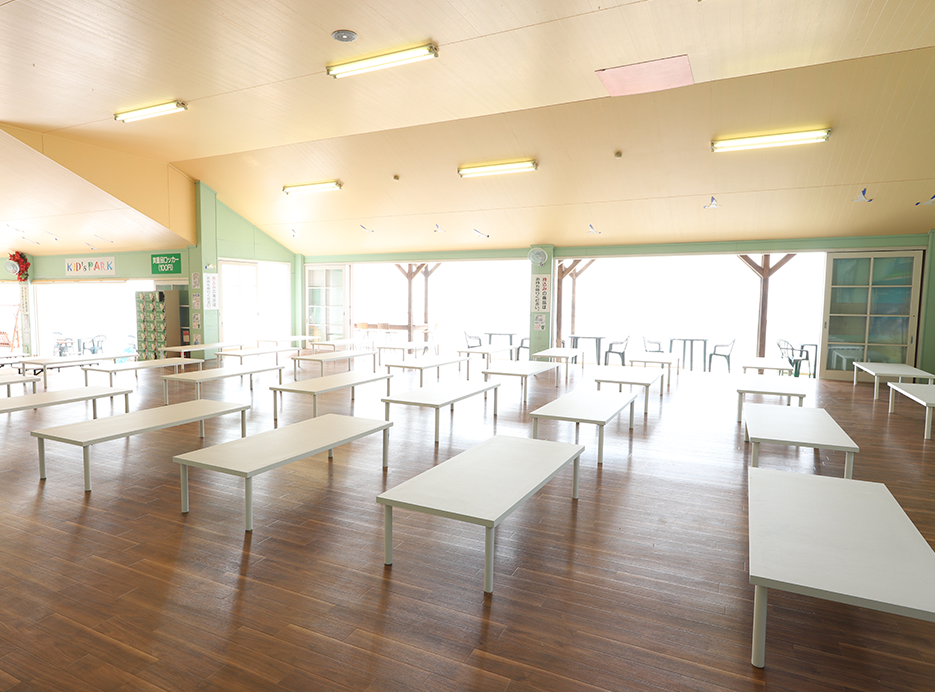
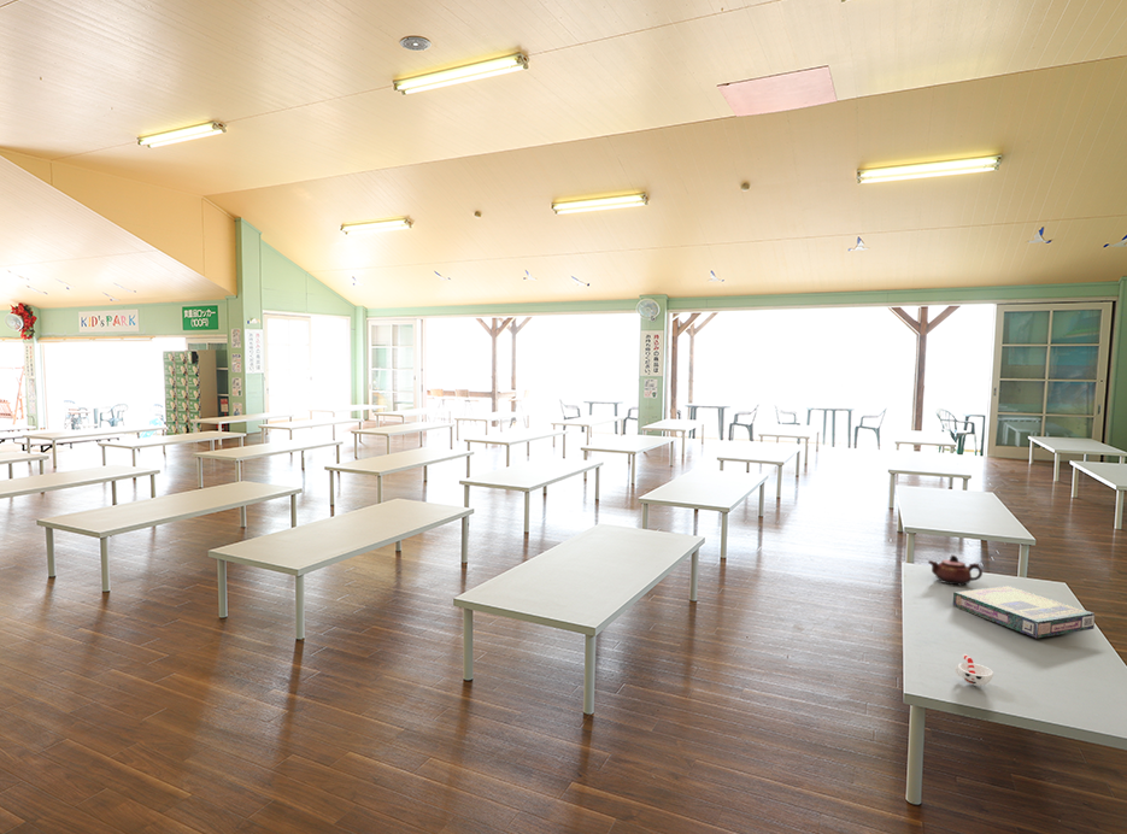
+ cup (973, 671)
+ video game box (1020, 609)
+ teapot (955, 568)
